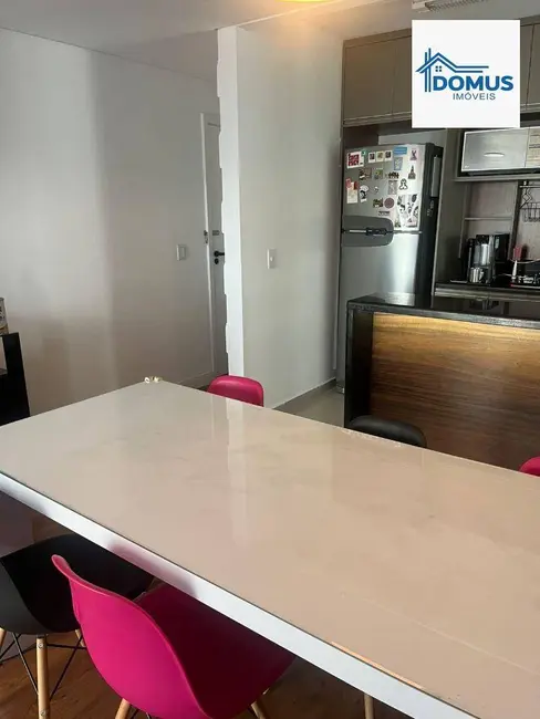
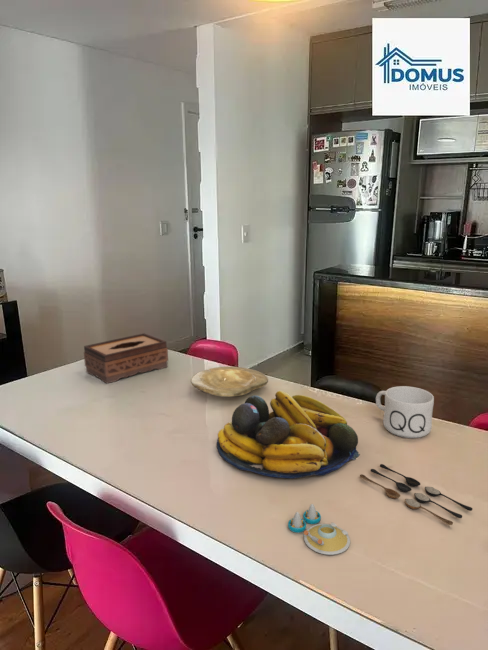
+ tissue box (126, 356)
+ fruit bowl (285, 421)
+ spoon (414, 493)
+ plate (229, 383)
+ mug (400, 409)
+ salt and pepper shaker set (319, 526)
